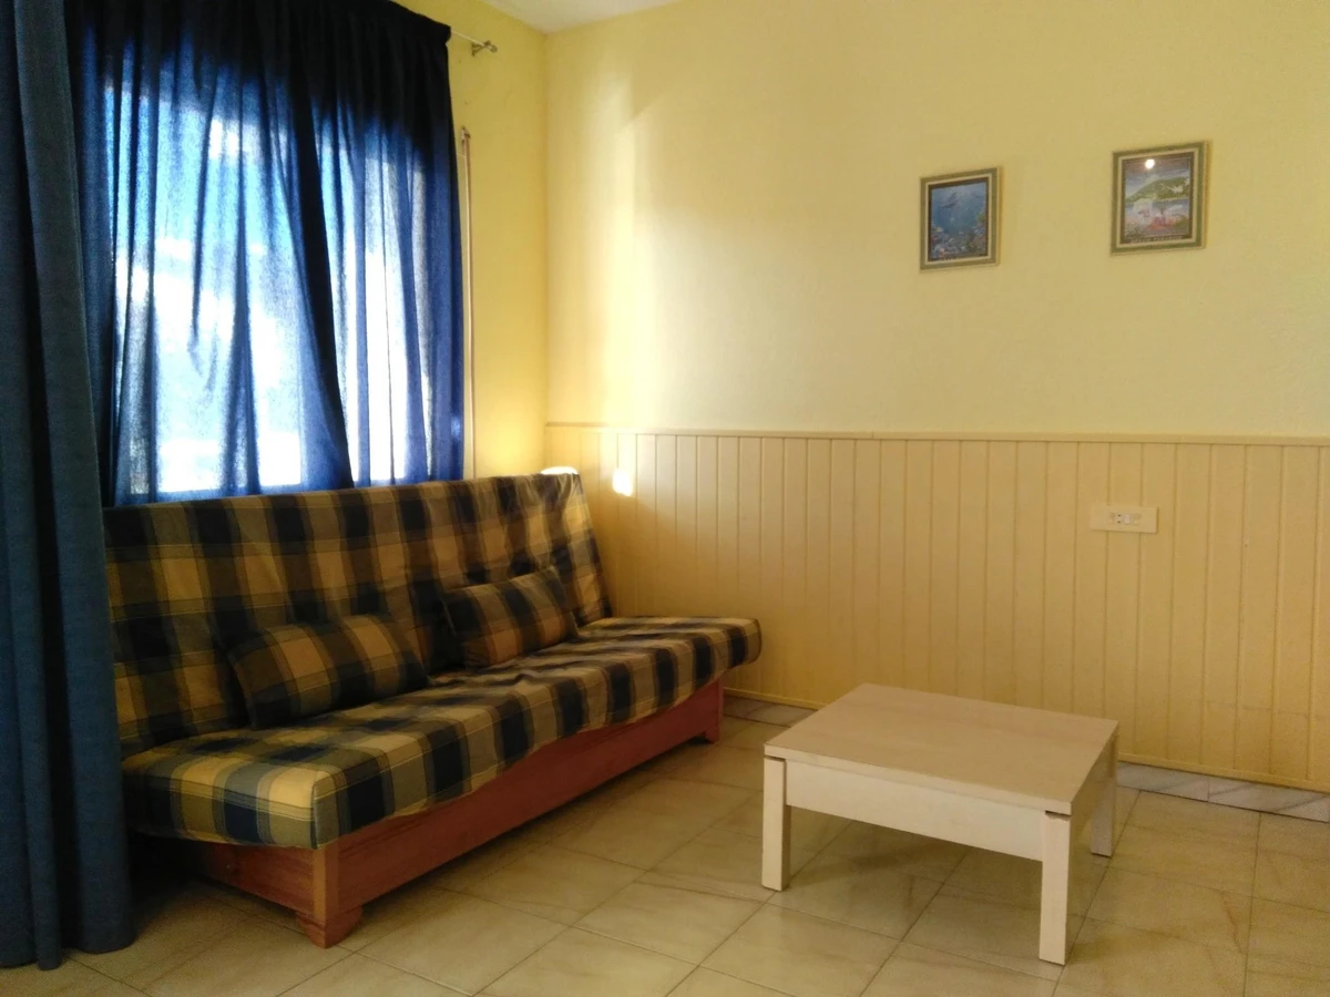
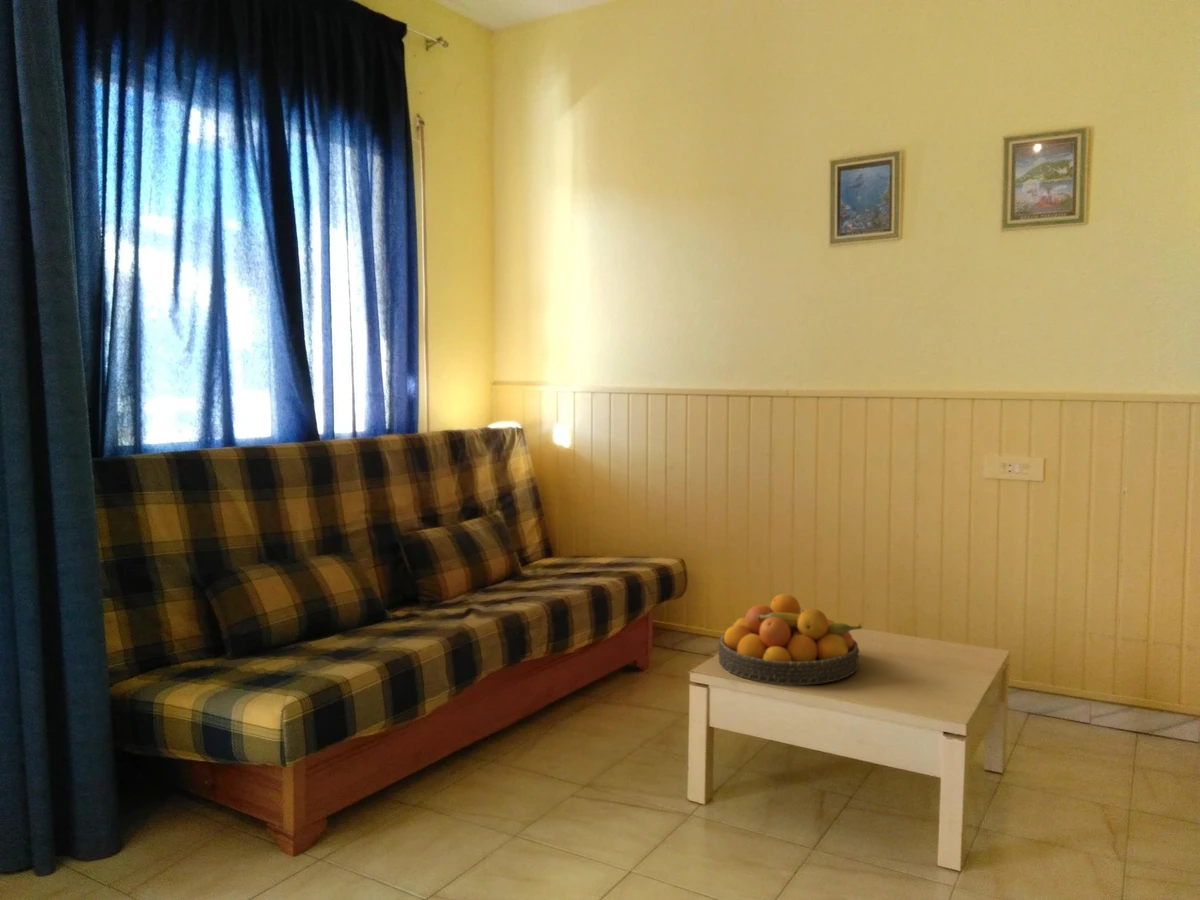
+ fruit bowl (787, 633)
